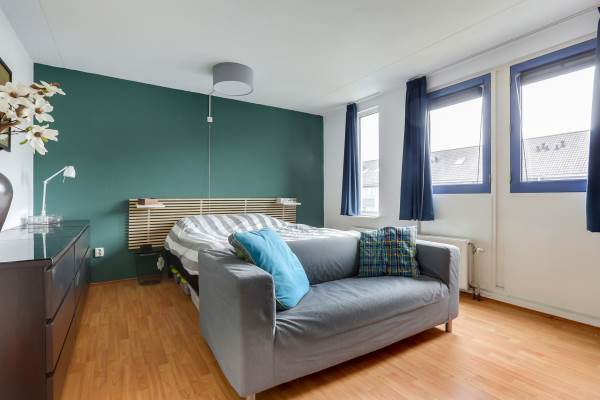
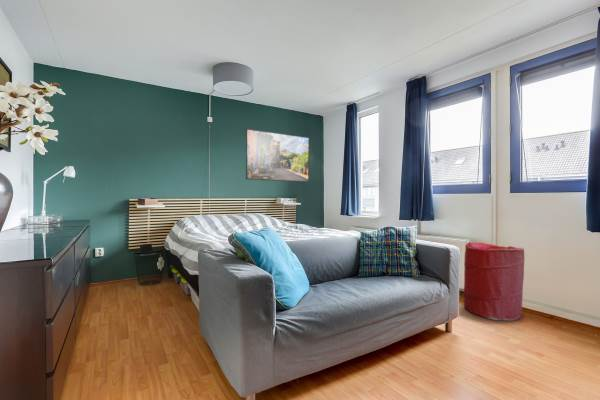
+ laundry hamper (492, 277)
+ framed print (279, 157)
